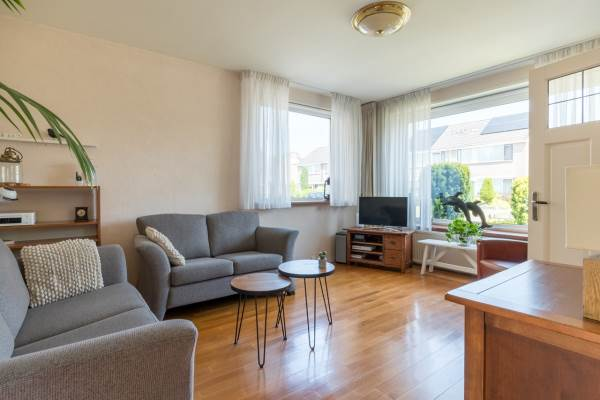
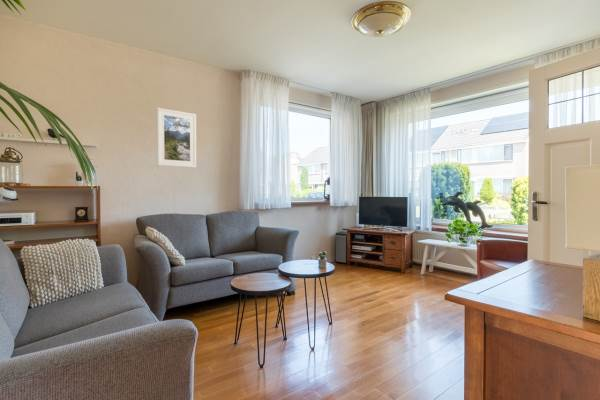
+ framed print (177, 138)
